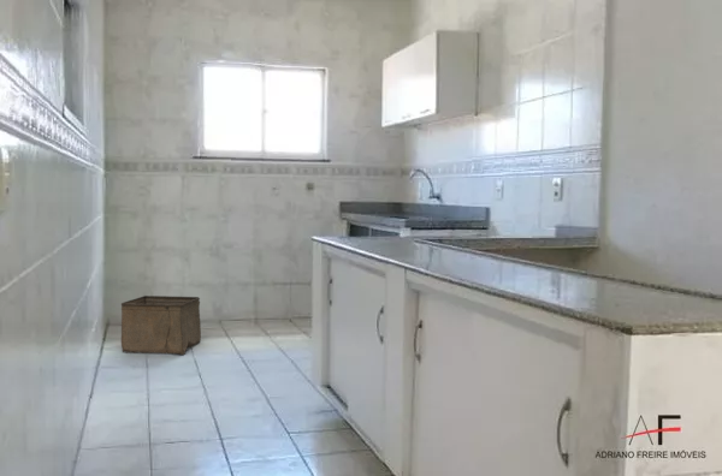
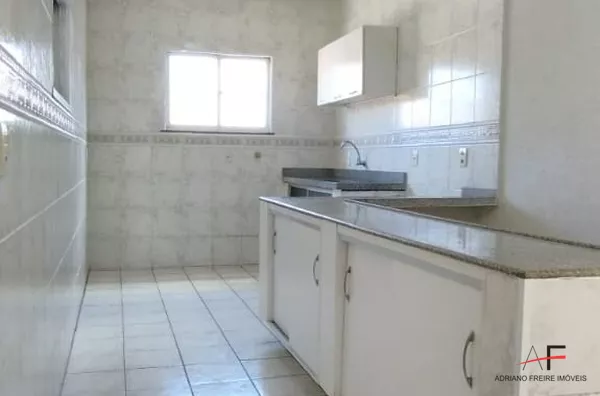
- storage bin (162, 323)
